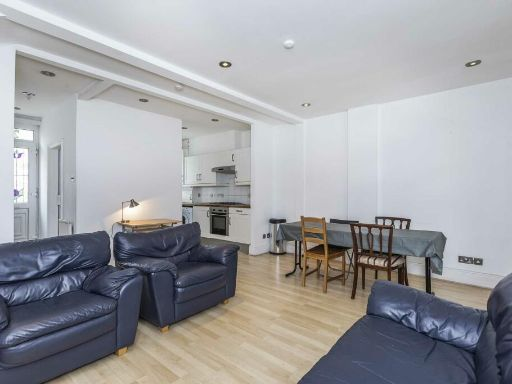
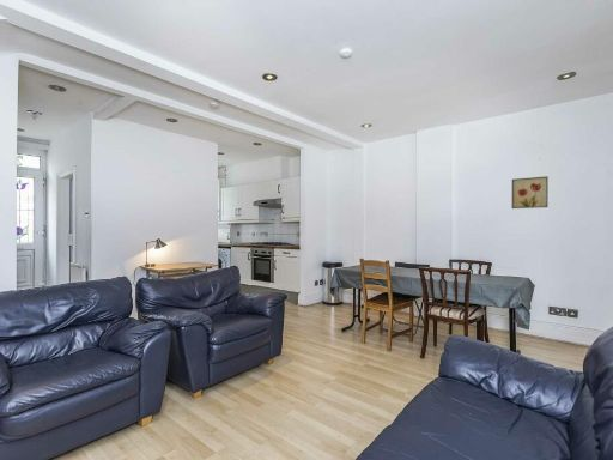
+ wall art (529, 193)
